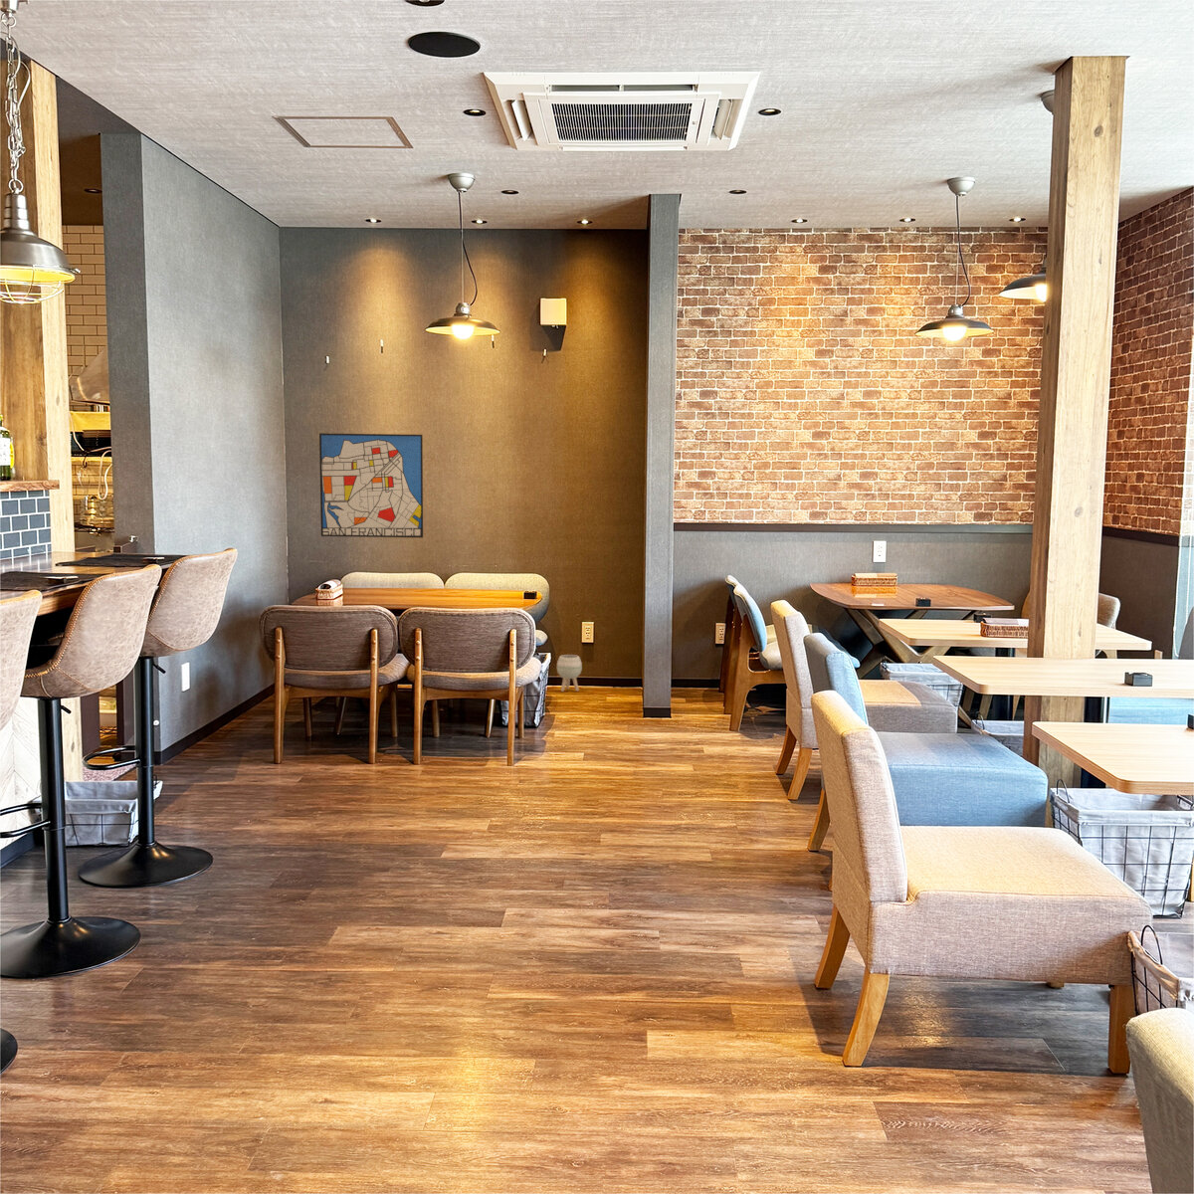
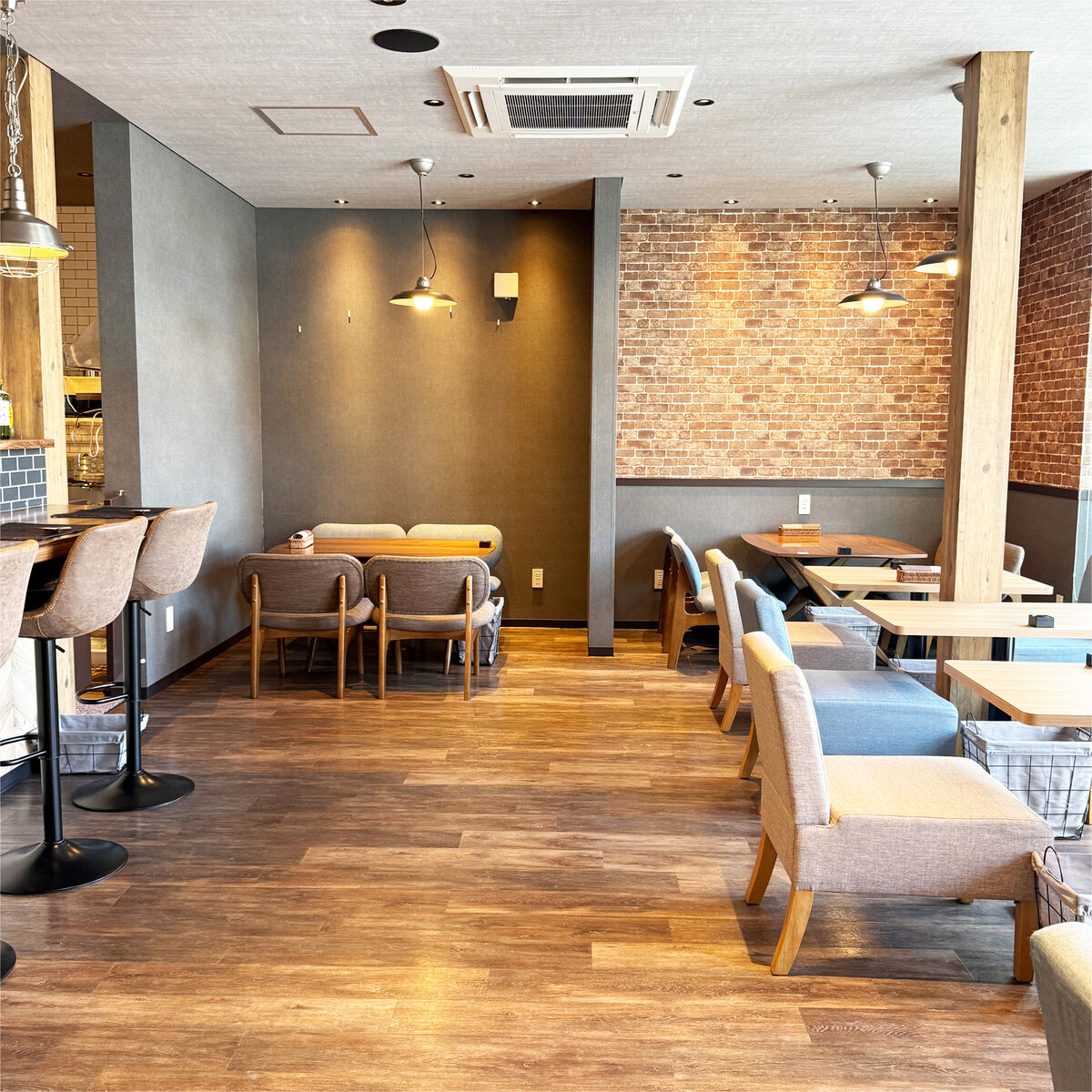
- planter (570, 672)
- wall art (371, 485)
